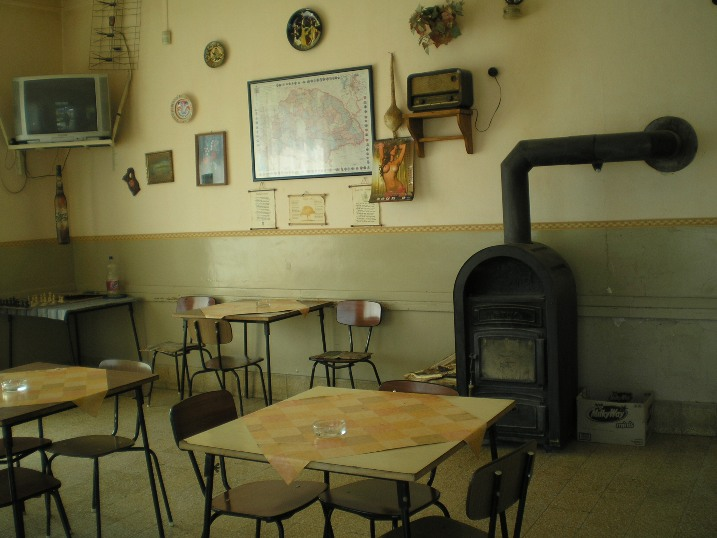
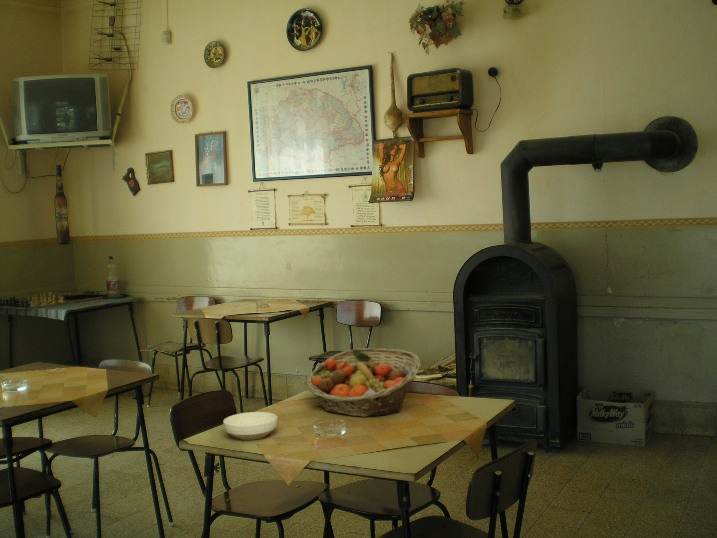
+ fruit basket (363, 381)
+ bowl (250, 427)
